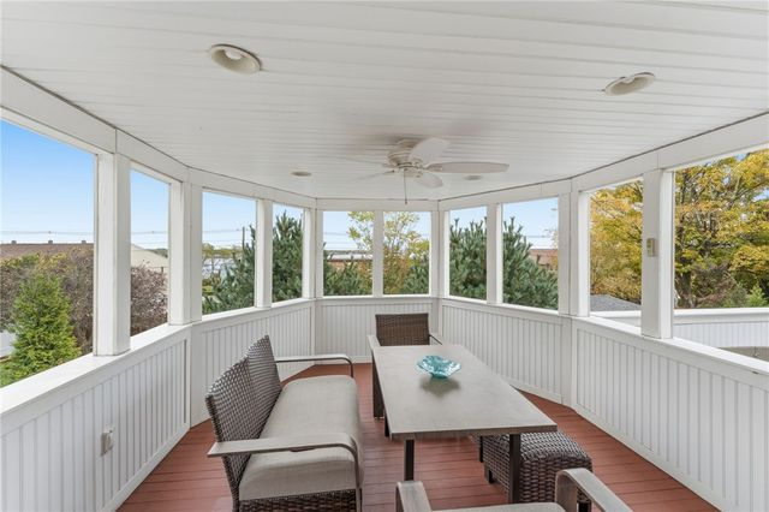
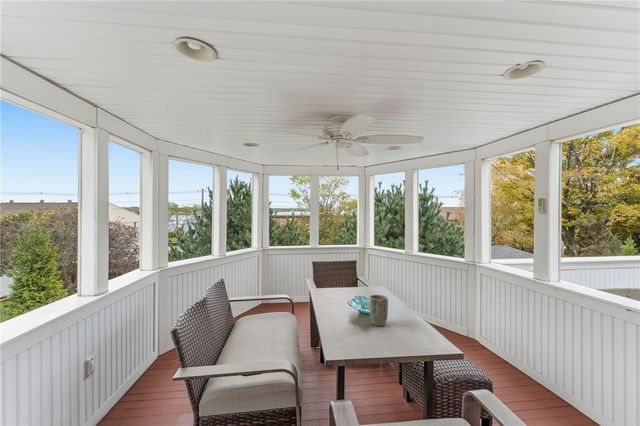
+ plant pot (378, 310)
